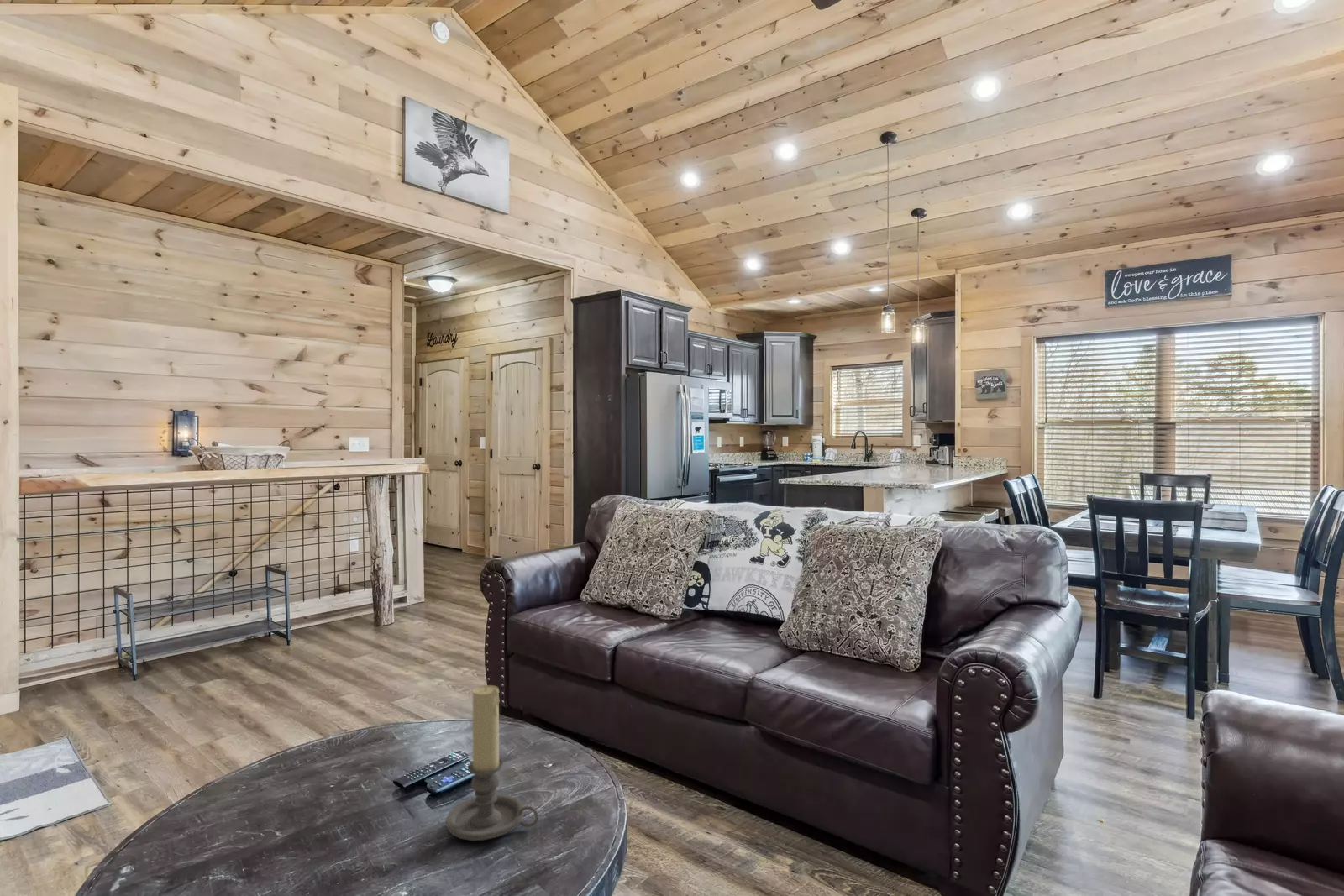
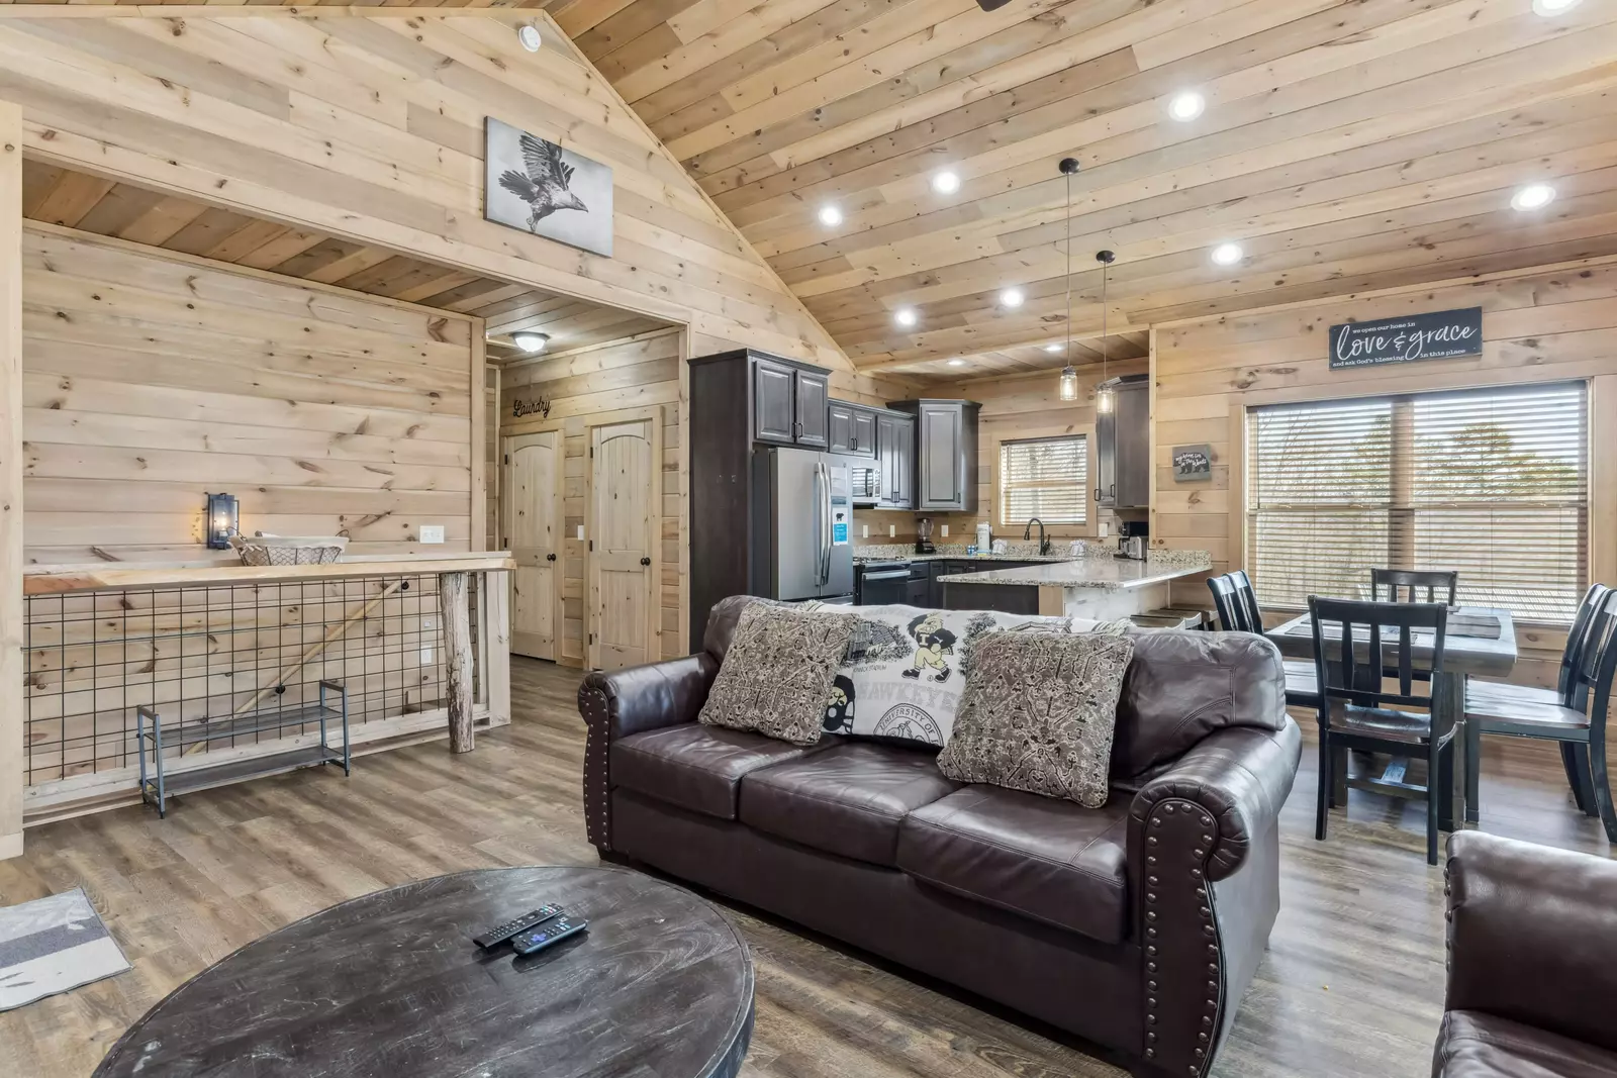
- candle holder (493, 756)
